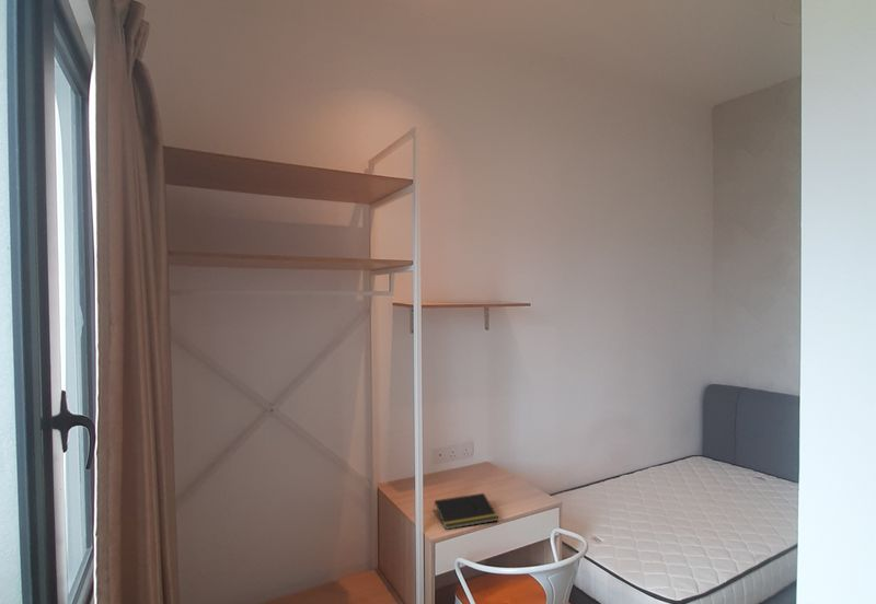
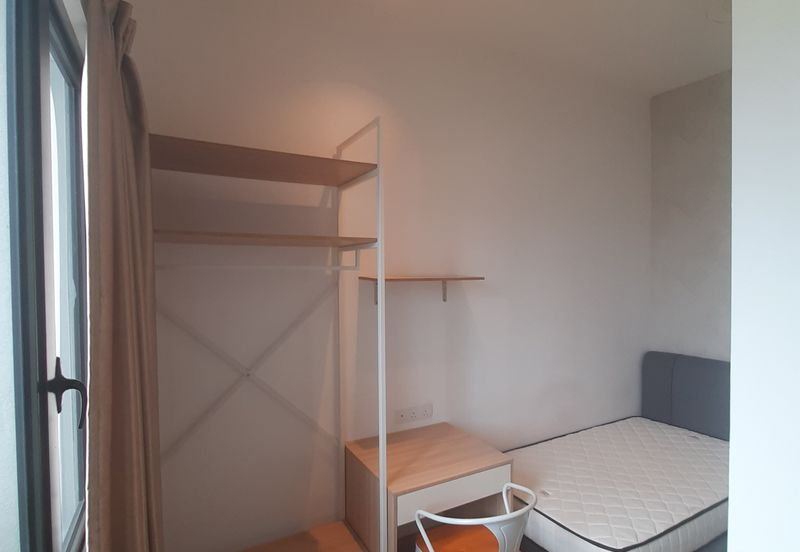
- notepad (465, 510)
